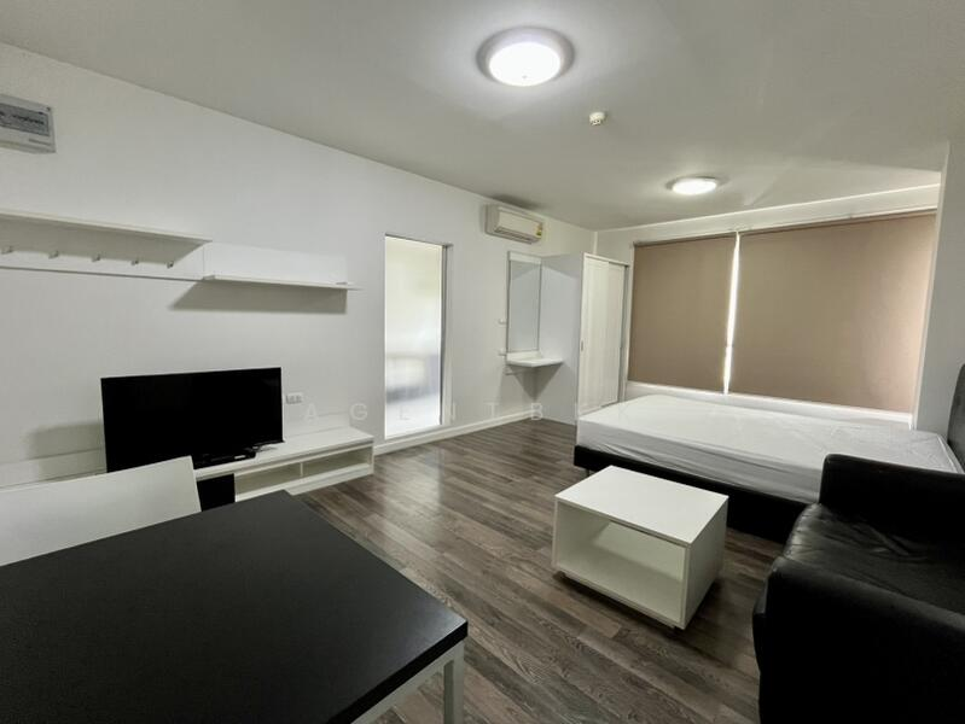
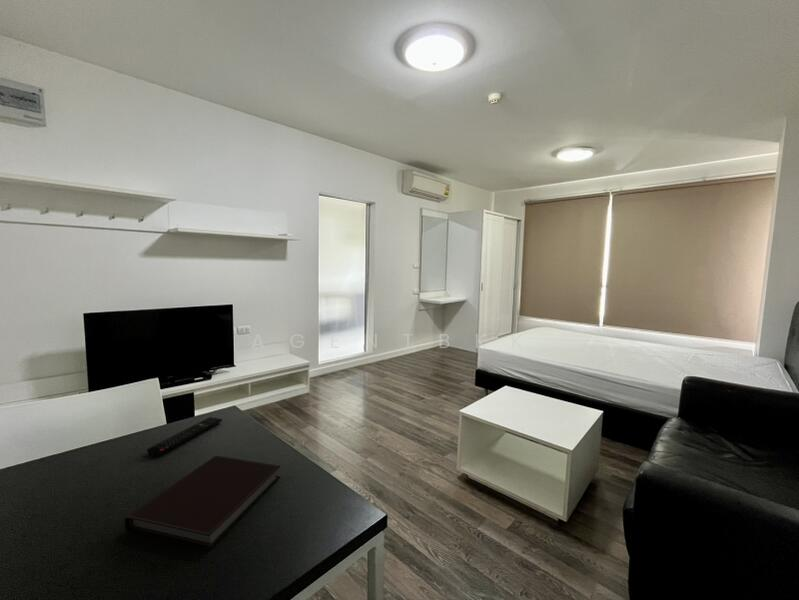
+ notebook (212, 494)
+ remote control (187, 435)
